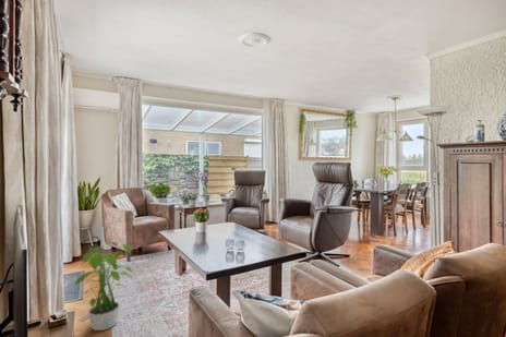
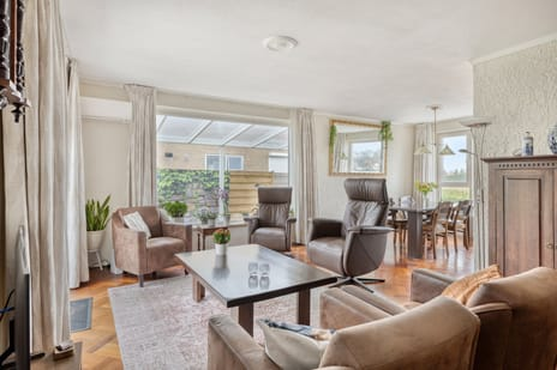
- potted plant (106, 285)
